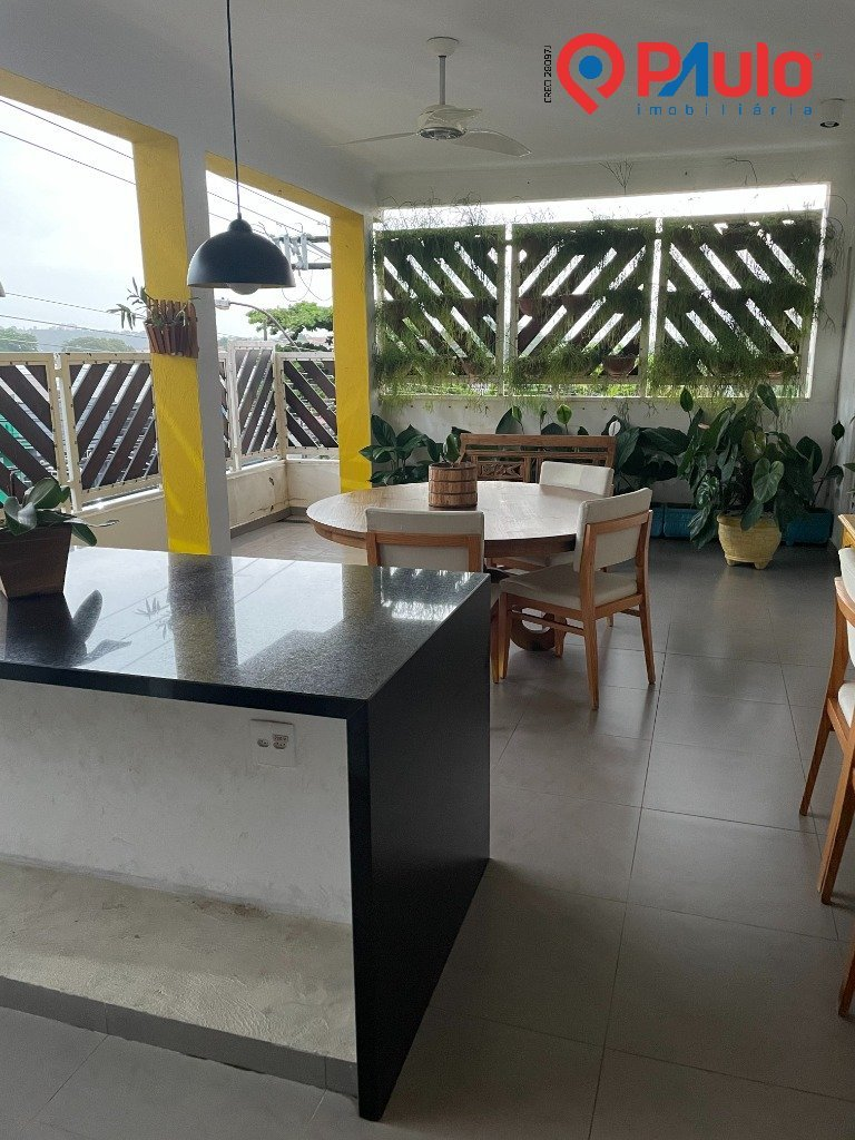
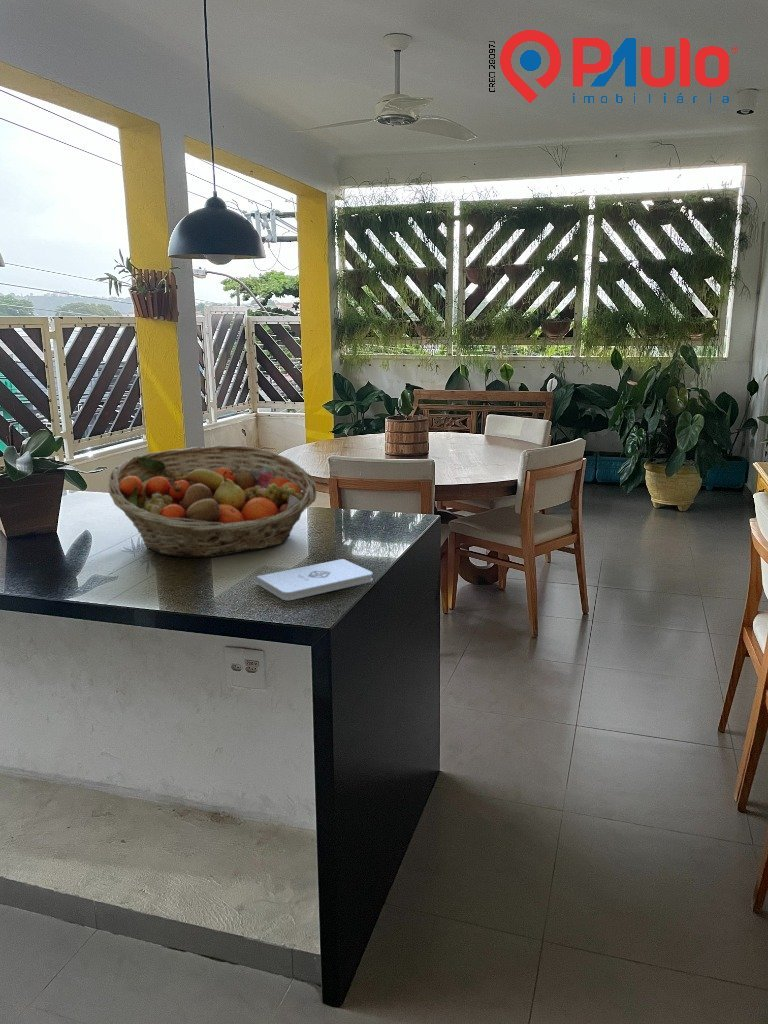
+ notepad (316, 578)
+ fruit basket (215, 498)
